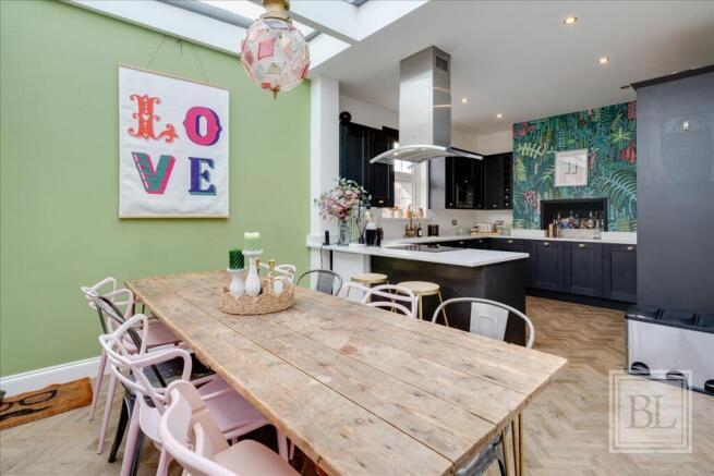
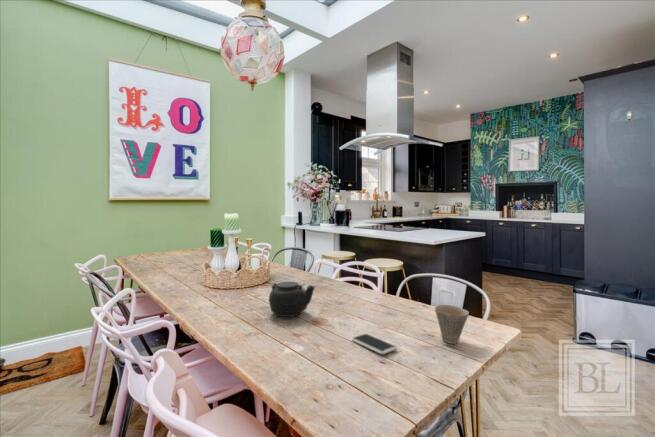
+ teapot (292, 298)
+ cup (451, 325)
+ smartphone (373, 343)
